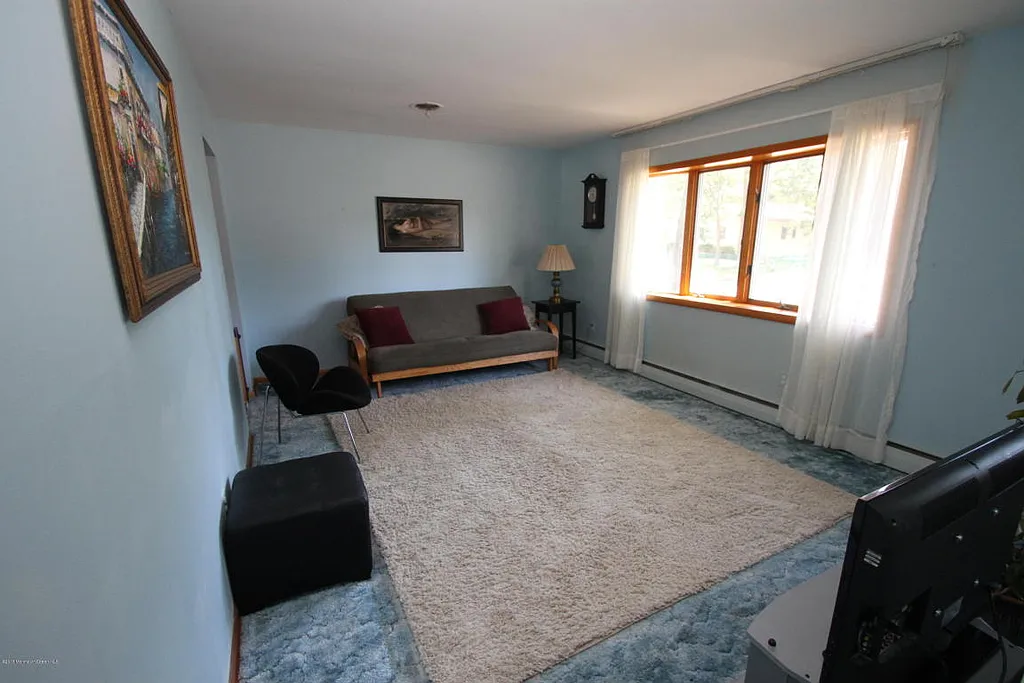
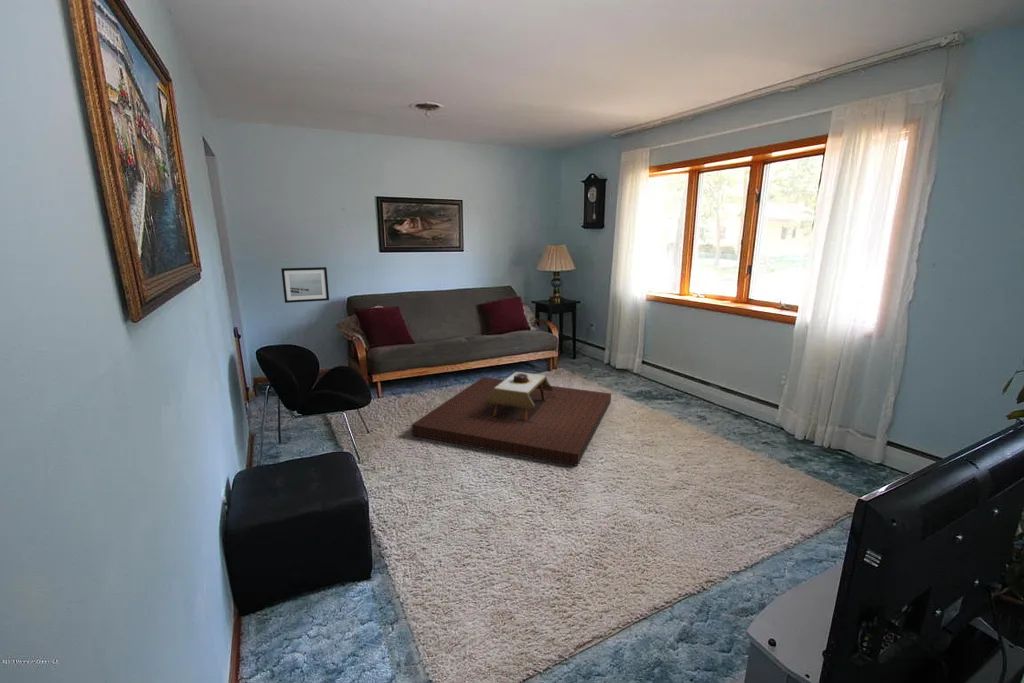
+ wall art (305, 284)
+ coffee table (520, 396)
